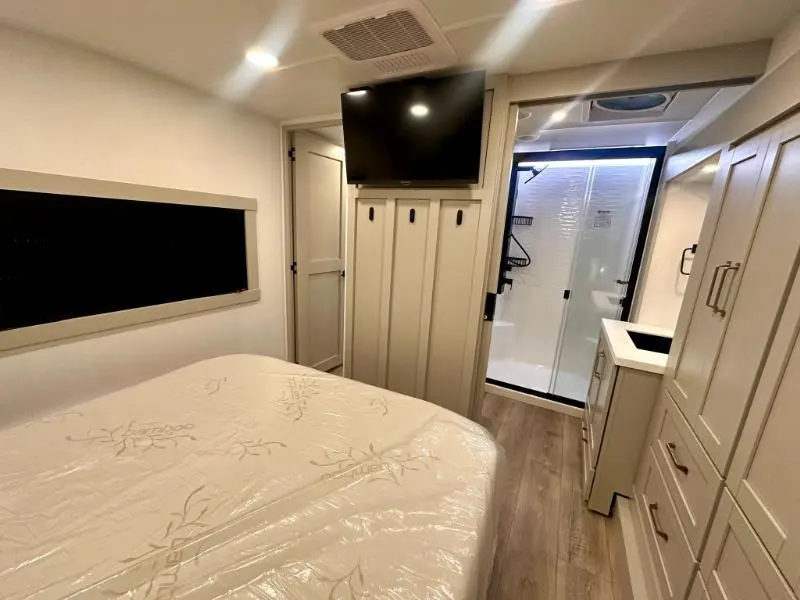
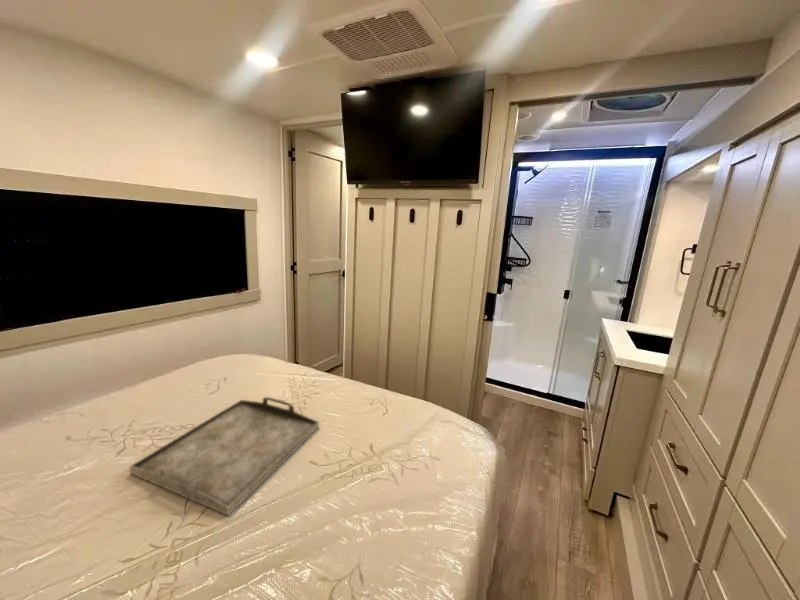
+ serving tray (236, 438)
